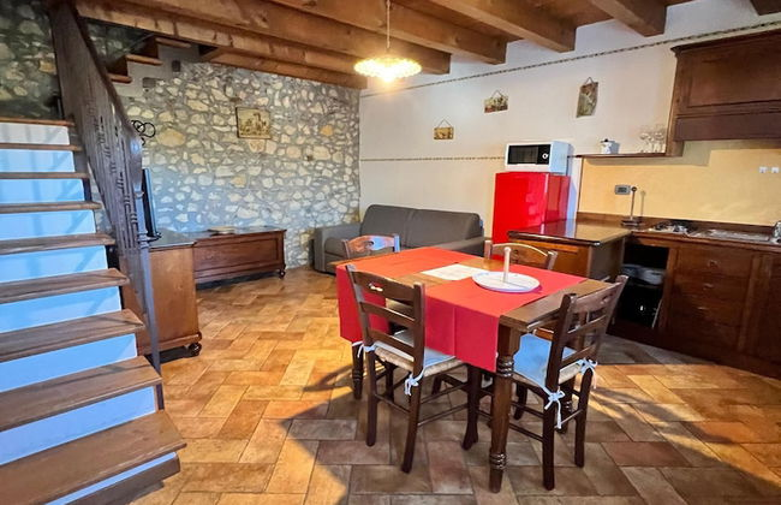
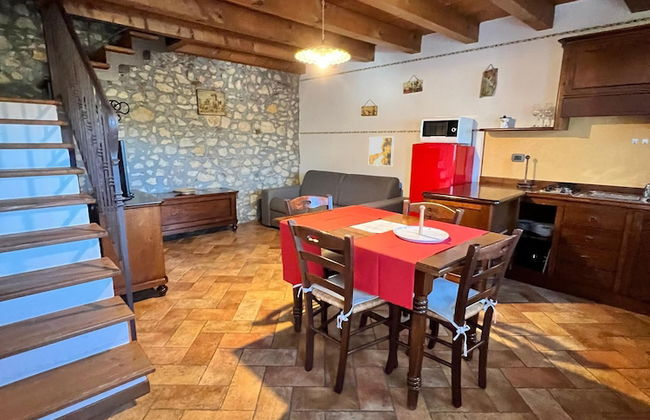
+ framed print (380, 151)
